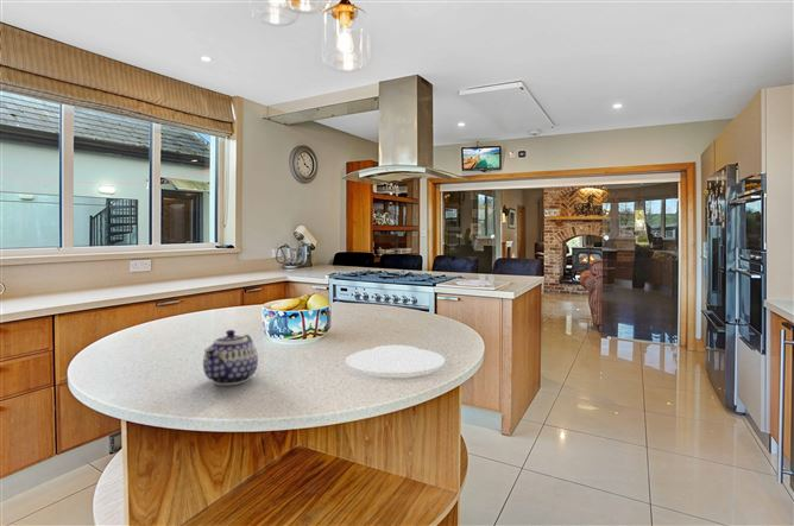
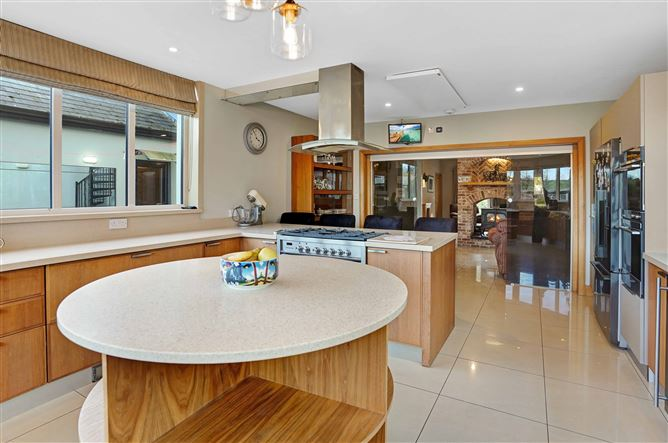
- teapot (231, 355)
- plate (395, 354)
